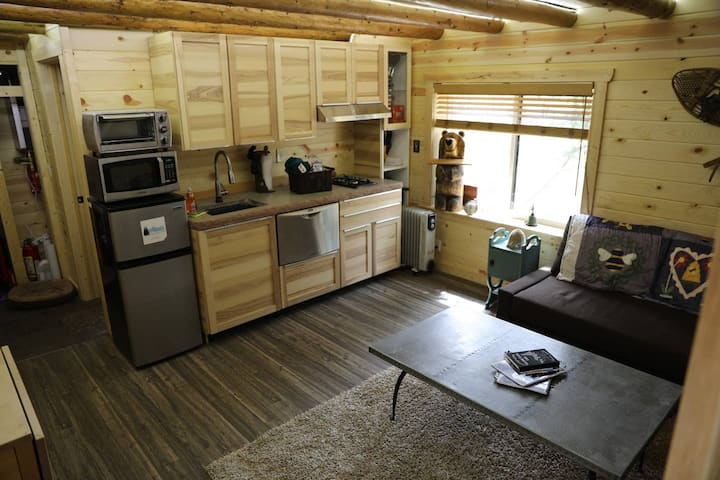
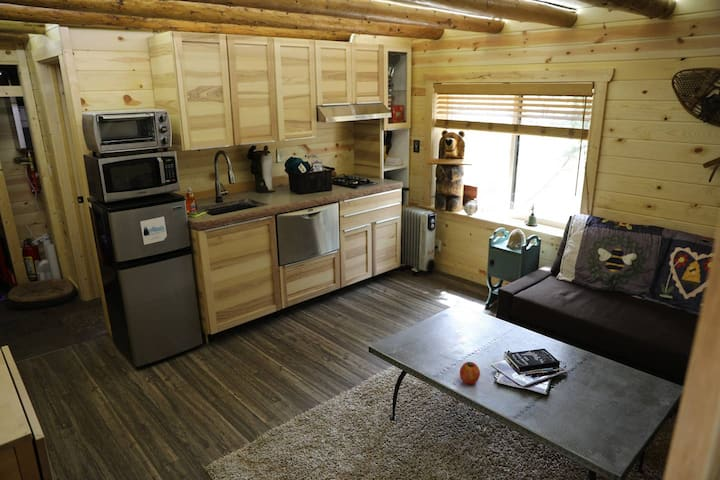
+ fruit (469, 371)
